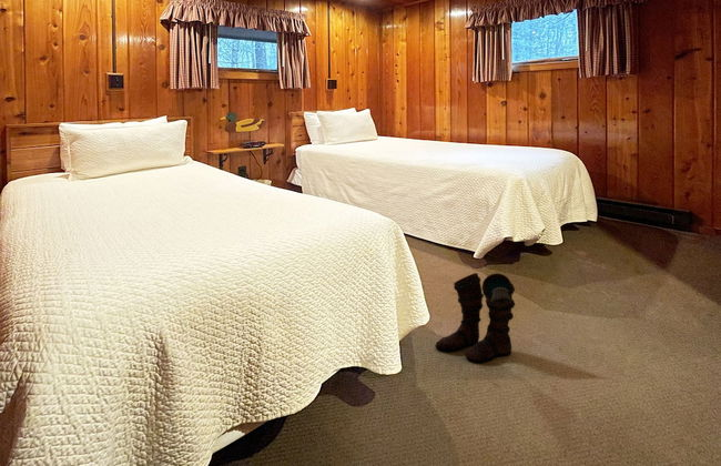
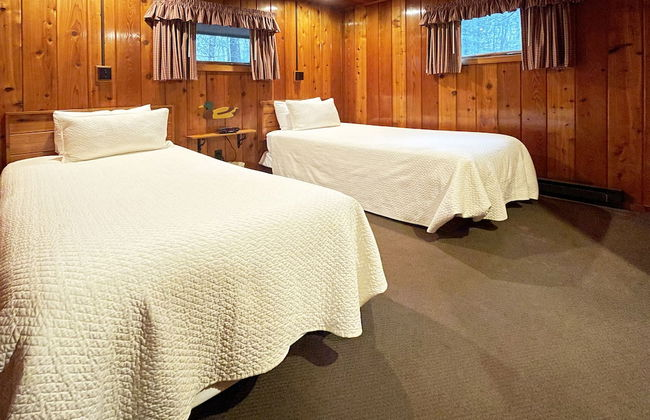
- boots (479, 312)
